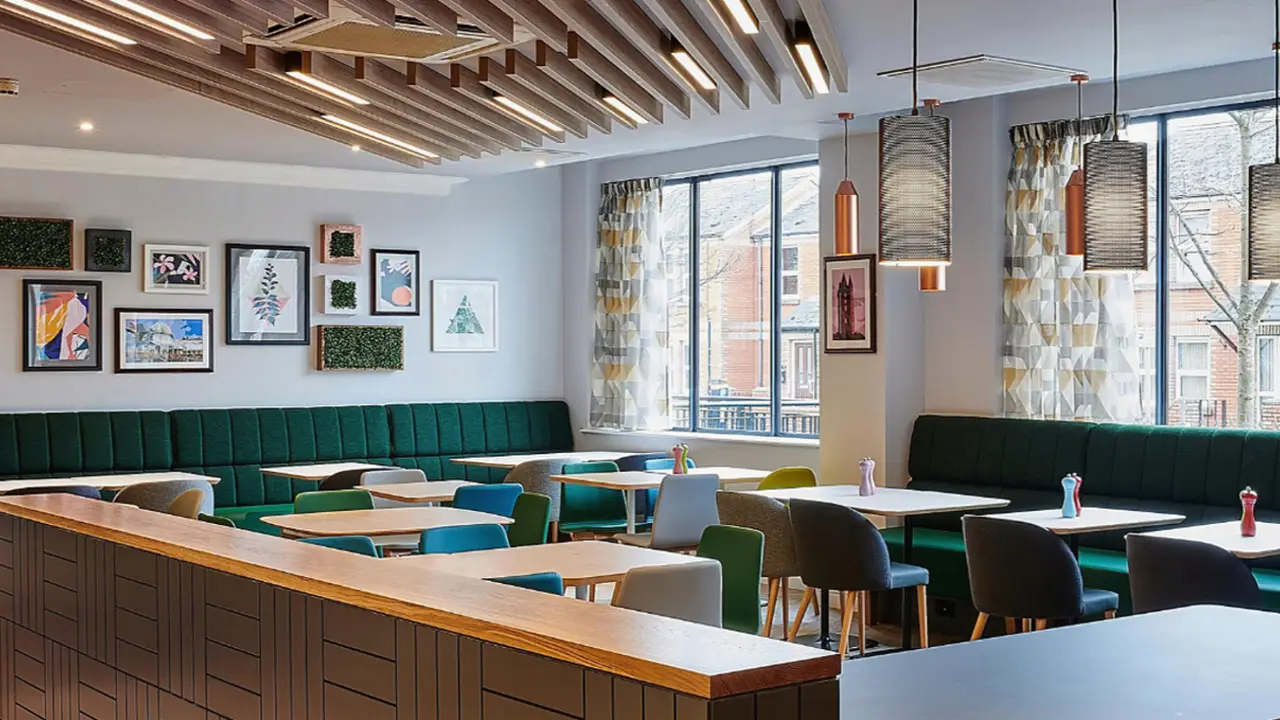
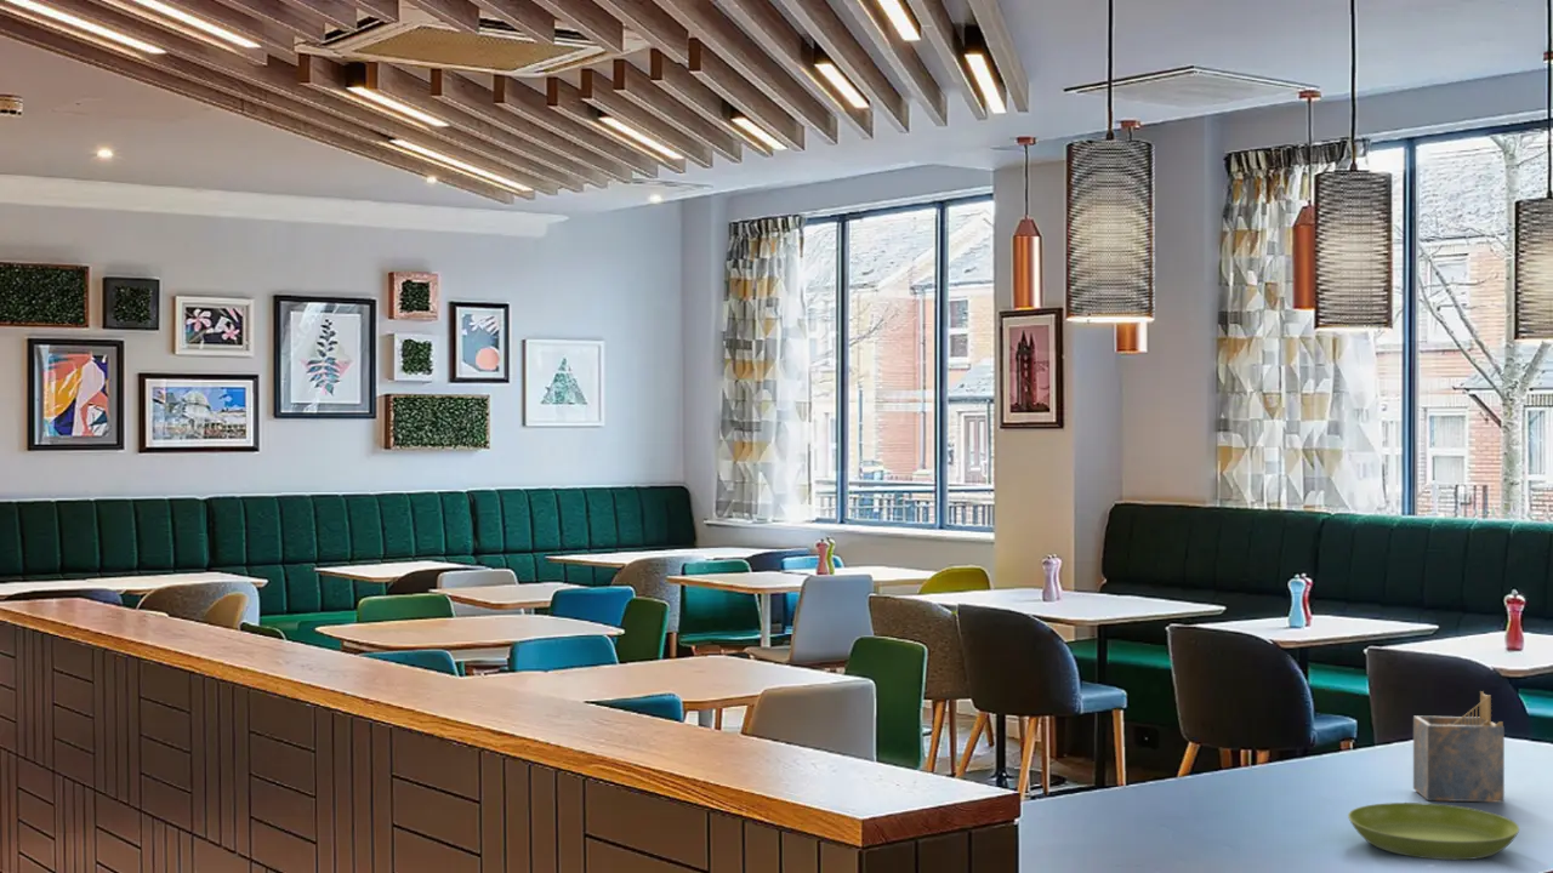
+ napkin holder (1457, 744)
+ saucer (1432, 832)
